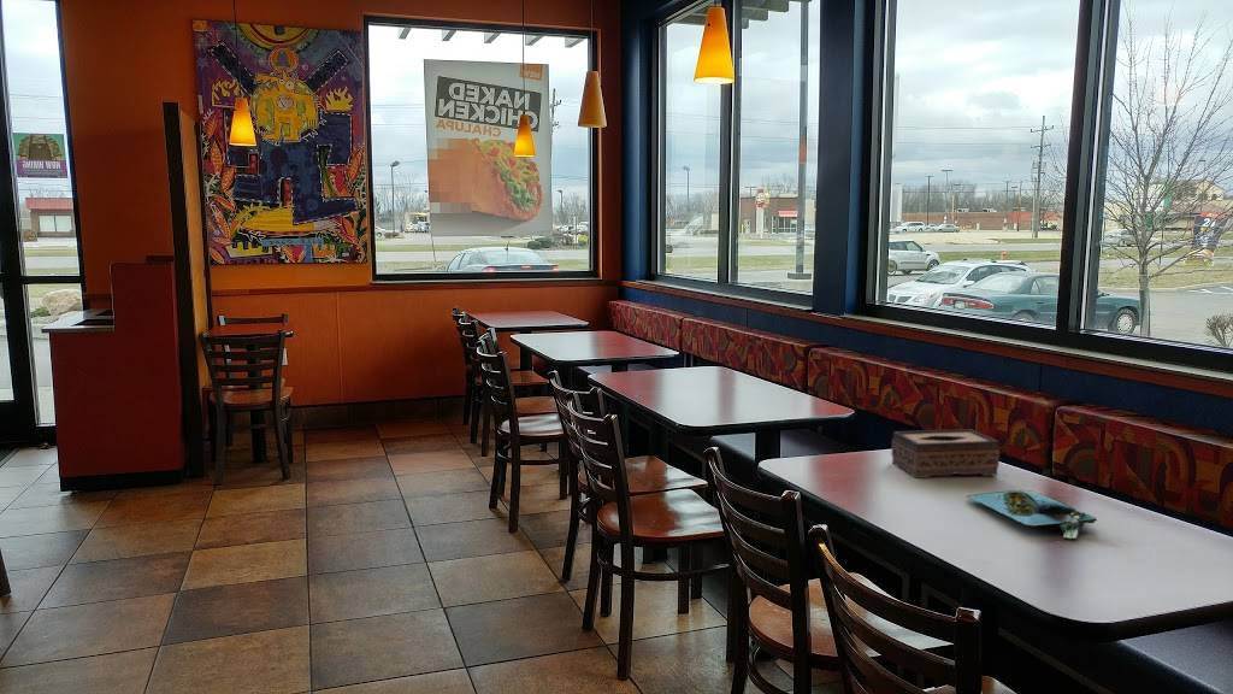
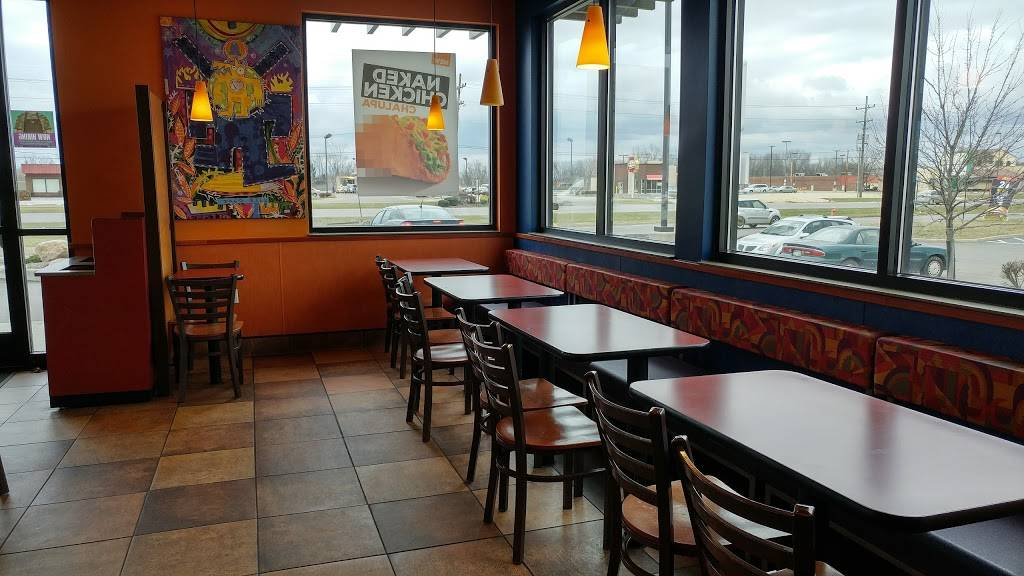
- platter (1034, 510)
- tissue box (944, 452)
